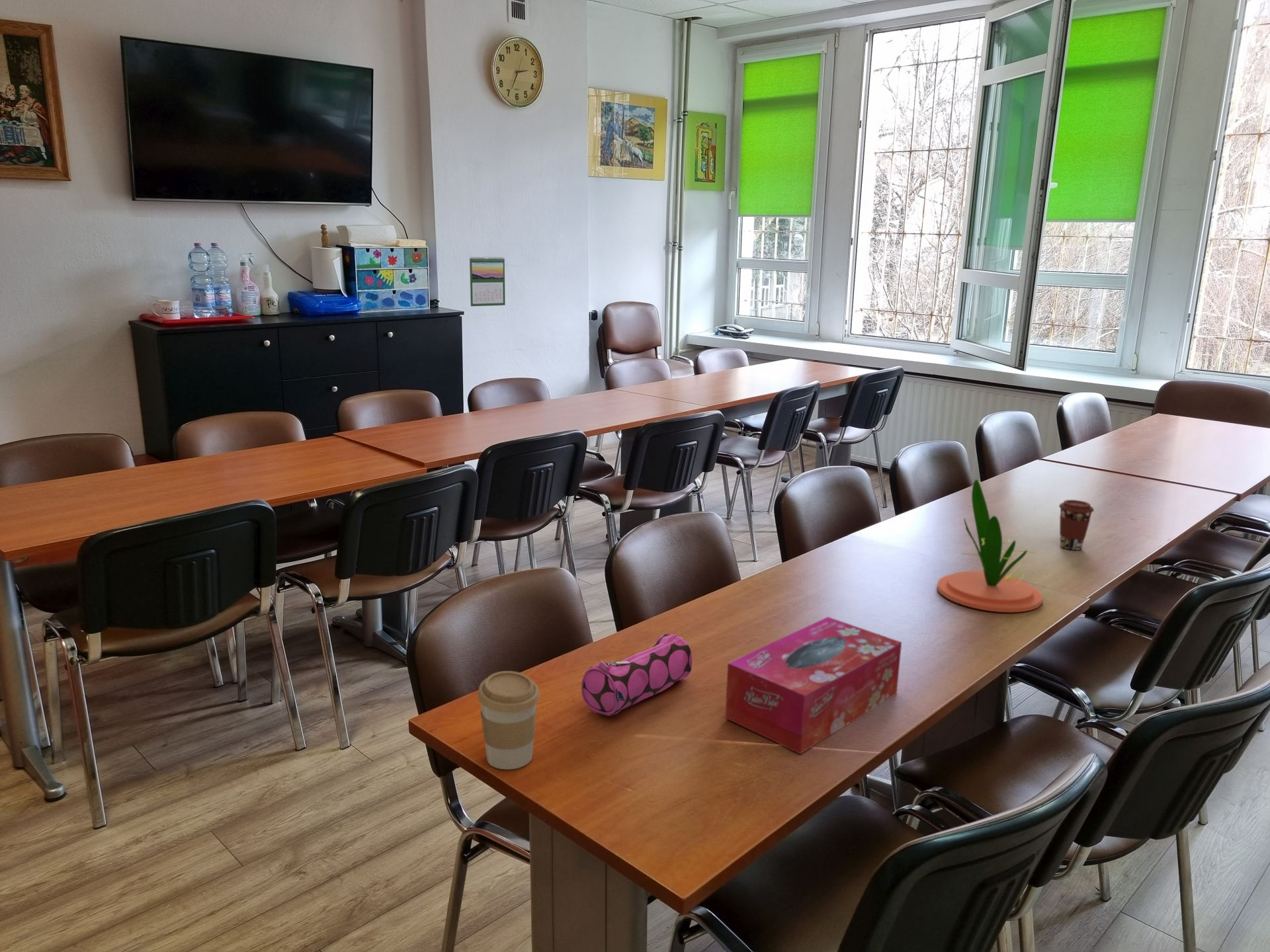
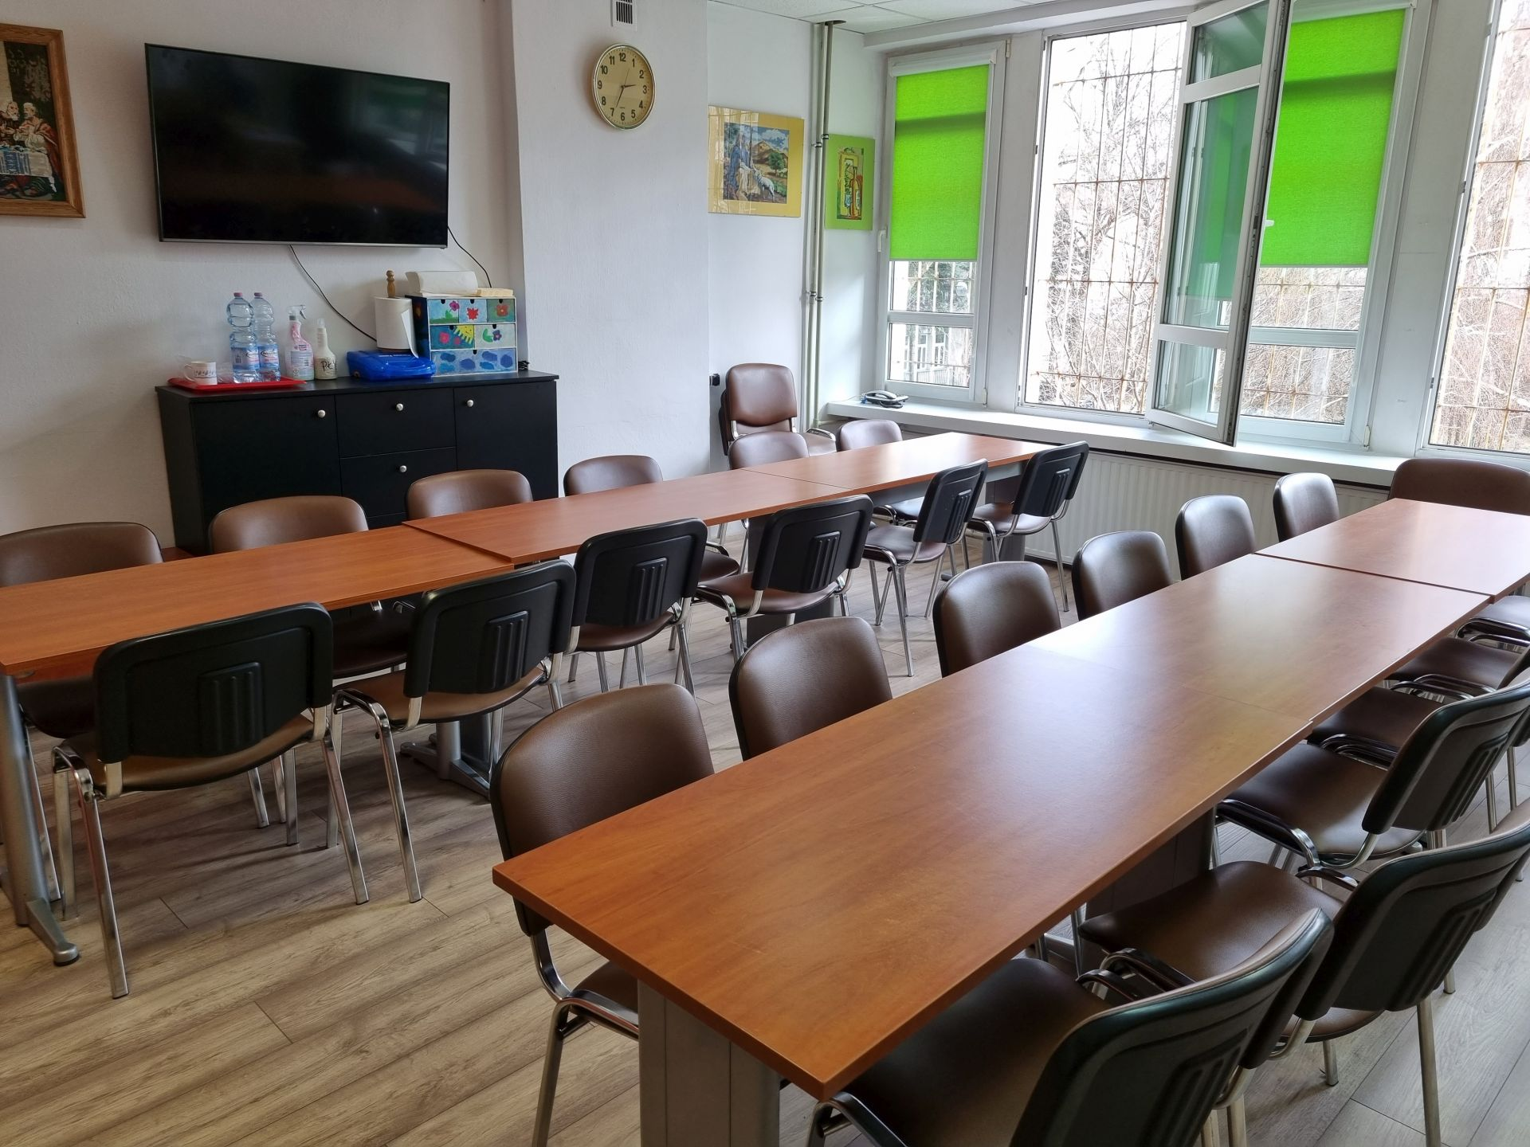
- pencil case (640, 670)
- plant (995, 542)
- calendar (487, 281)
- coffee cup (509, 719)
- coffee cup (1074, 525)
- tissue box (815, 679)
